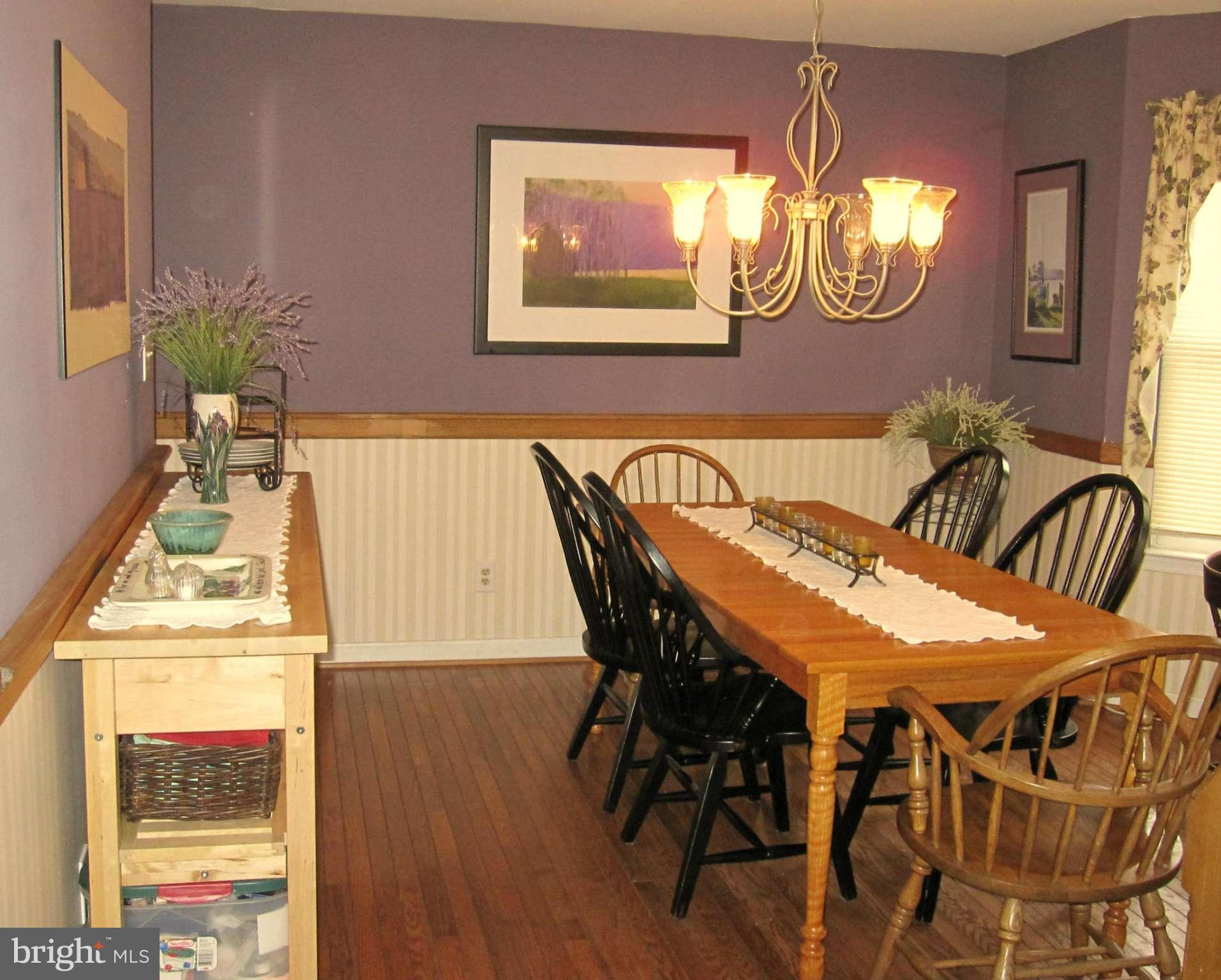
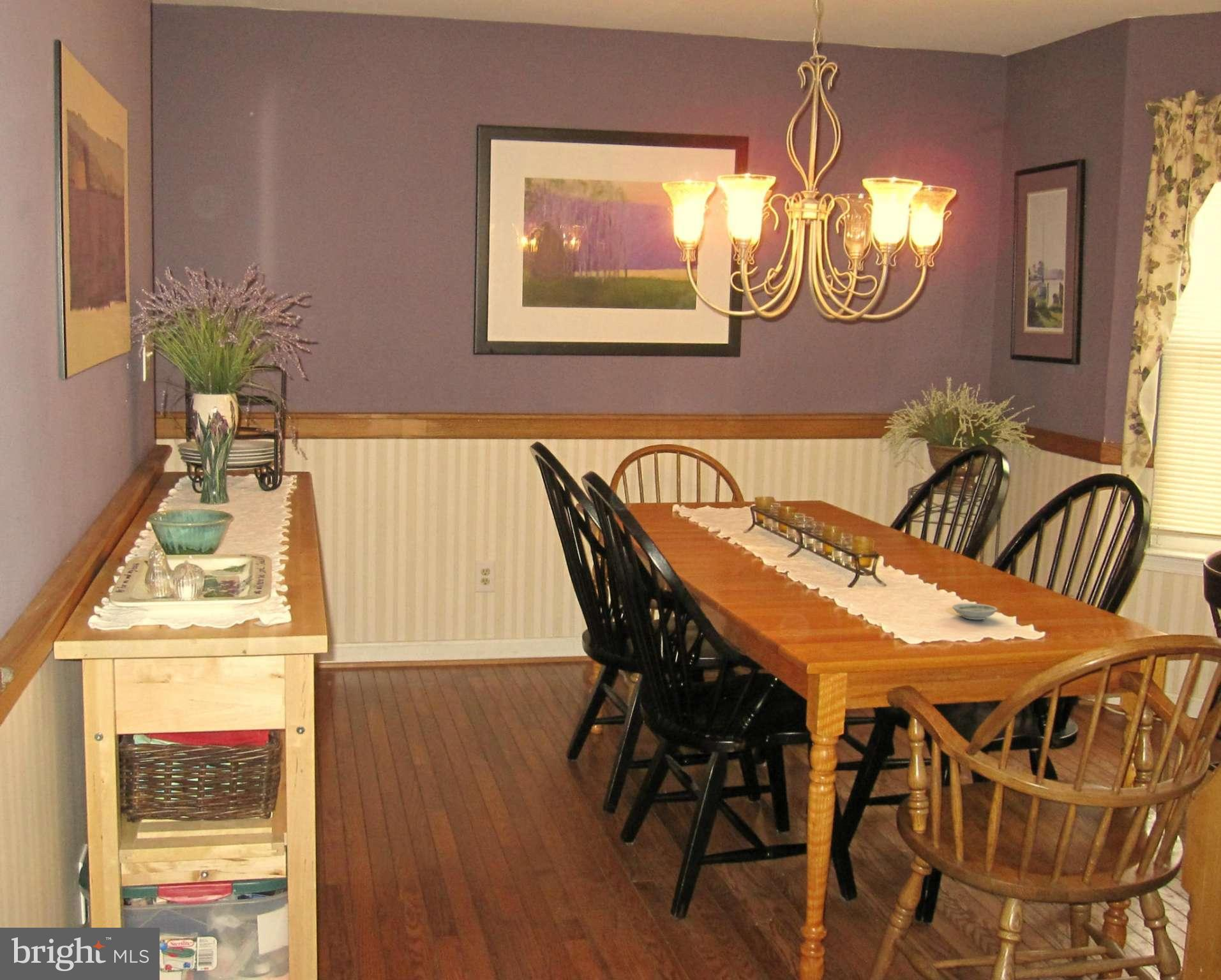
+ saucer (974, 612)
